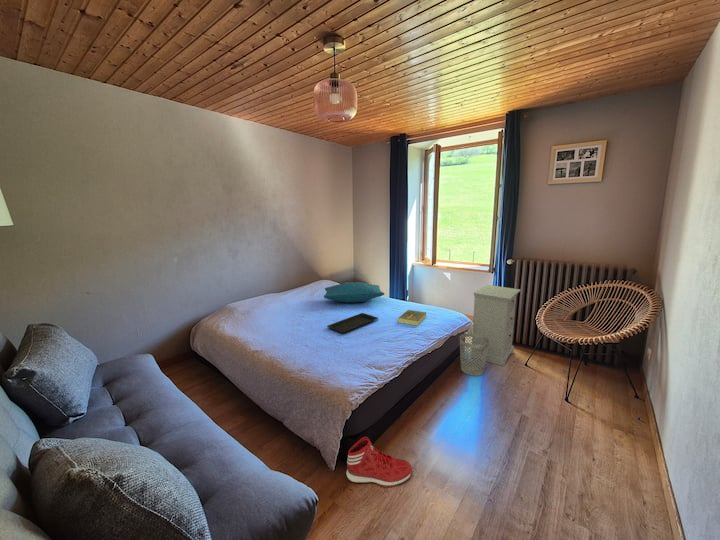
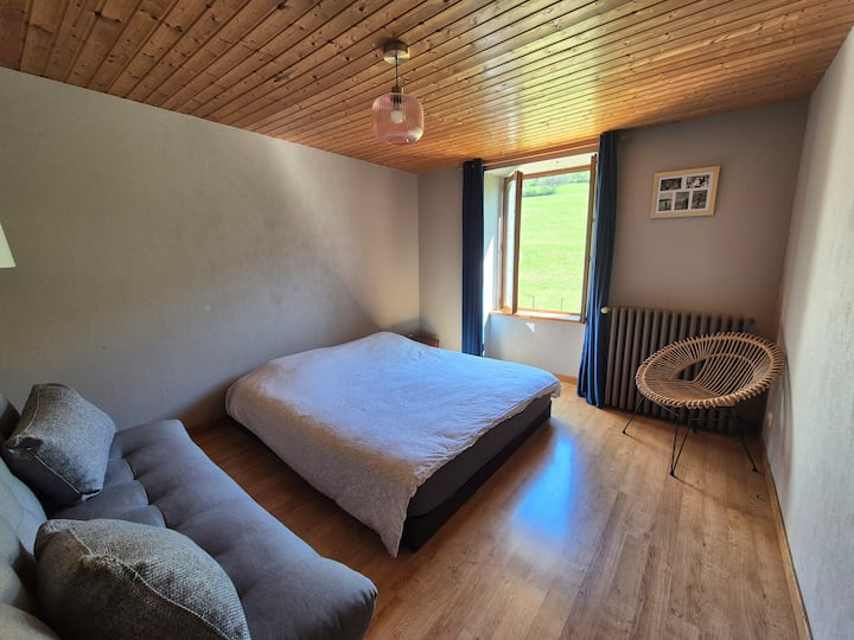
- pillow (353, 292)
- wastebasket (473, 354)
- serving tray (353, 323)
- nightstand (495, 323)
- sneaker (379, 458)
- book (412, 317)
